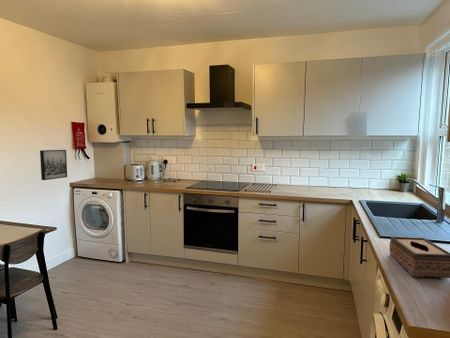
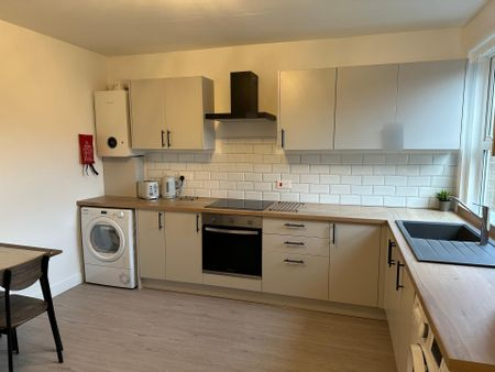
- tissue box (419, 255)
- wall art (54, 164)
